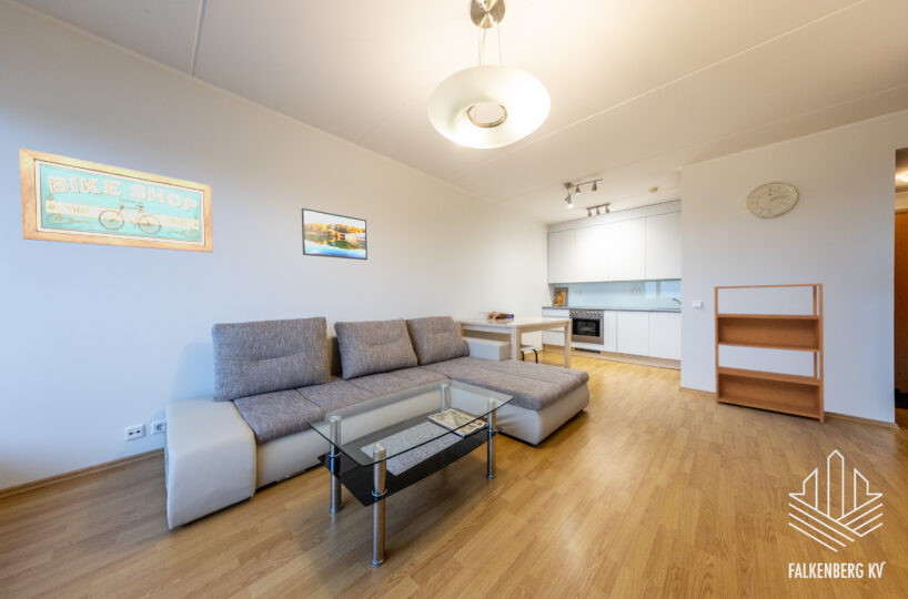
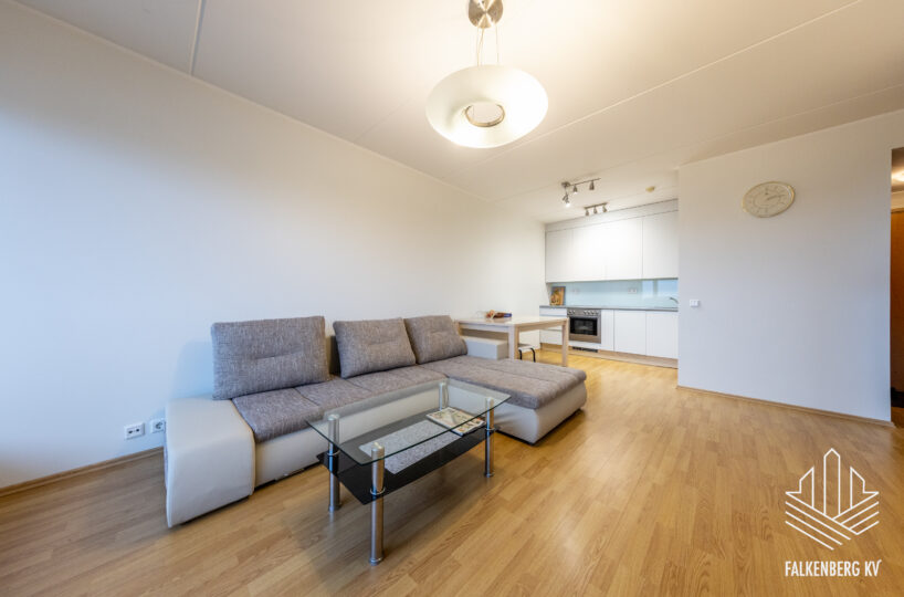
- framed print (336, 235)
- wall art (131, 207)
- bookshelf (763, 347)
